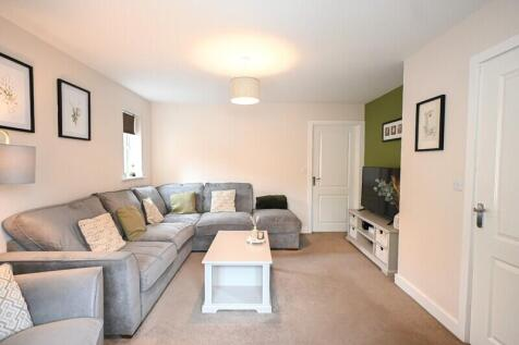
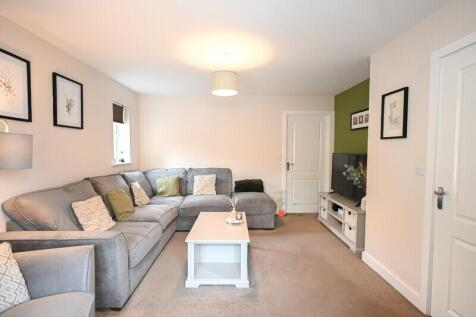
+ potted plant (282, 203)
